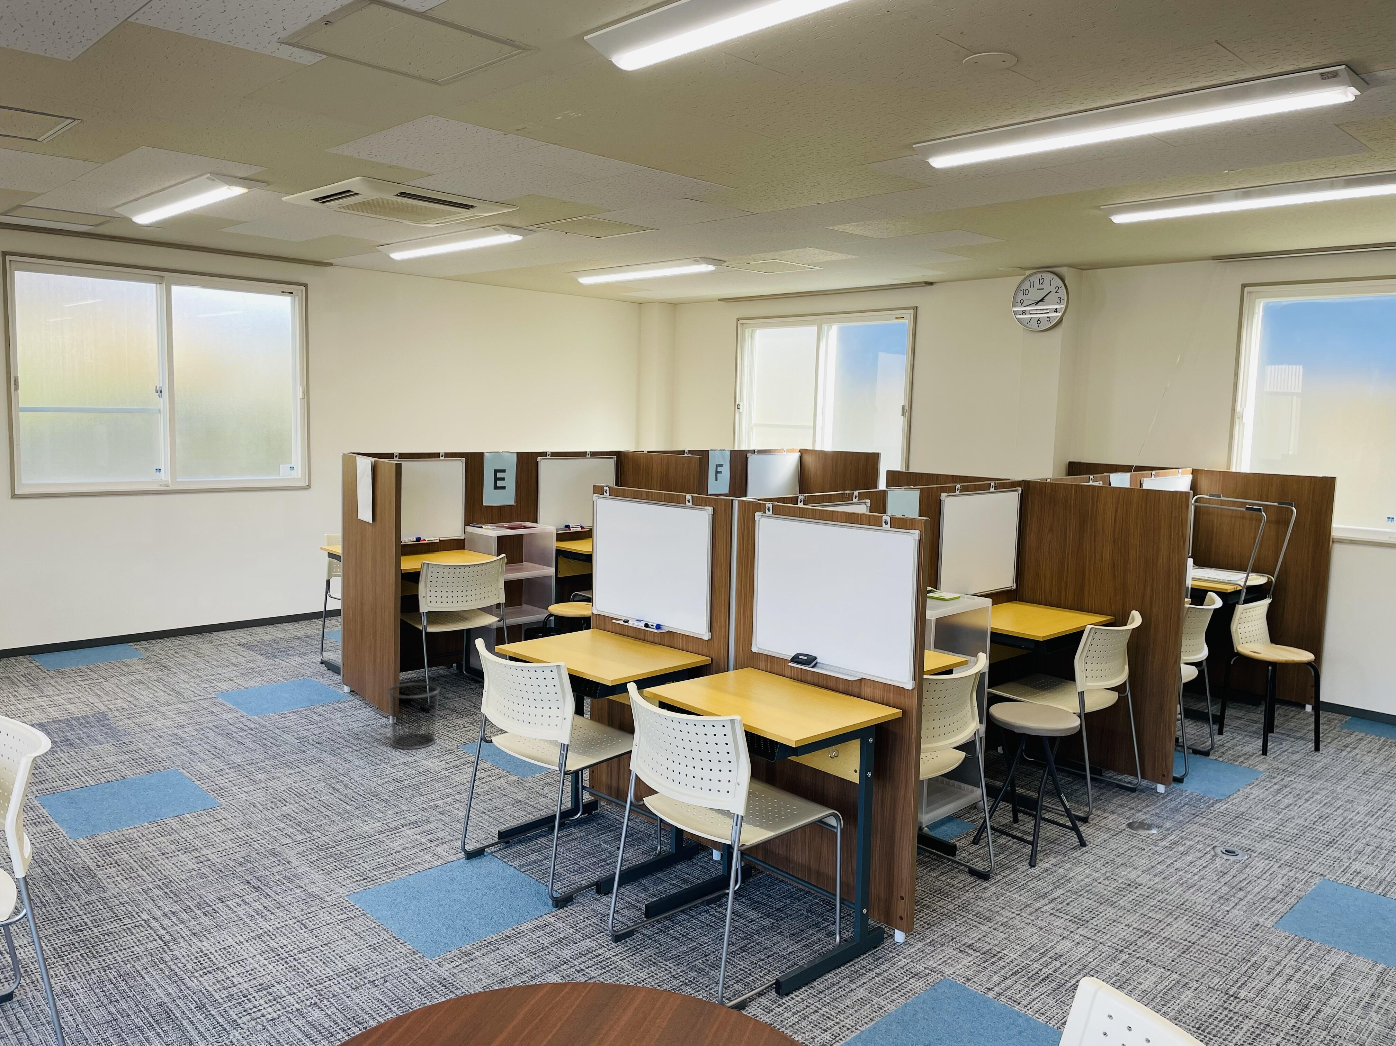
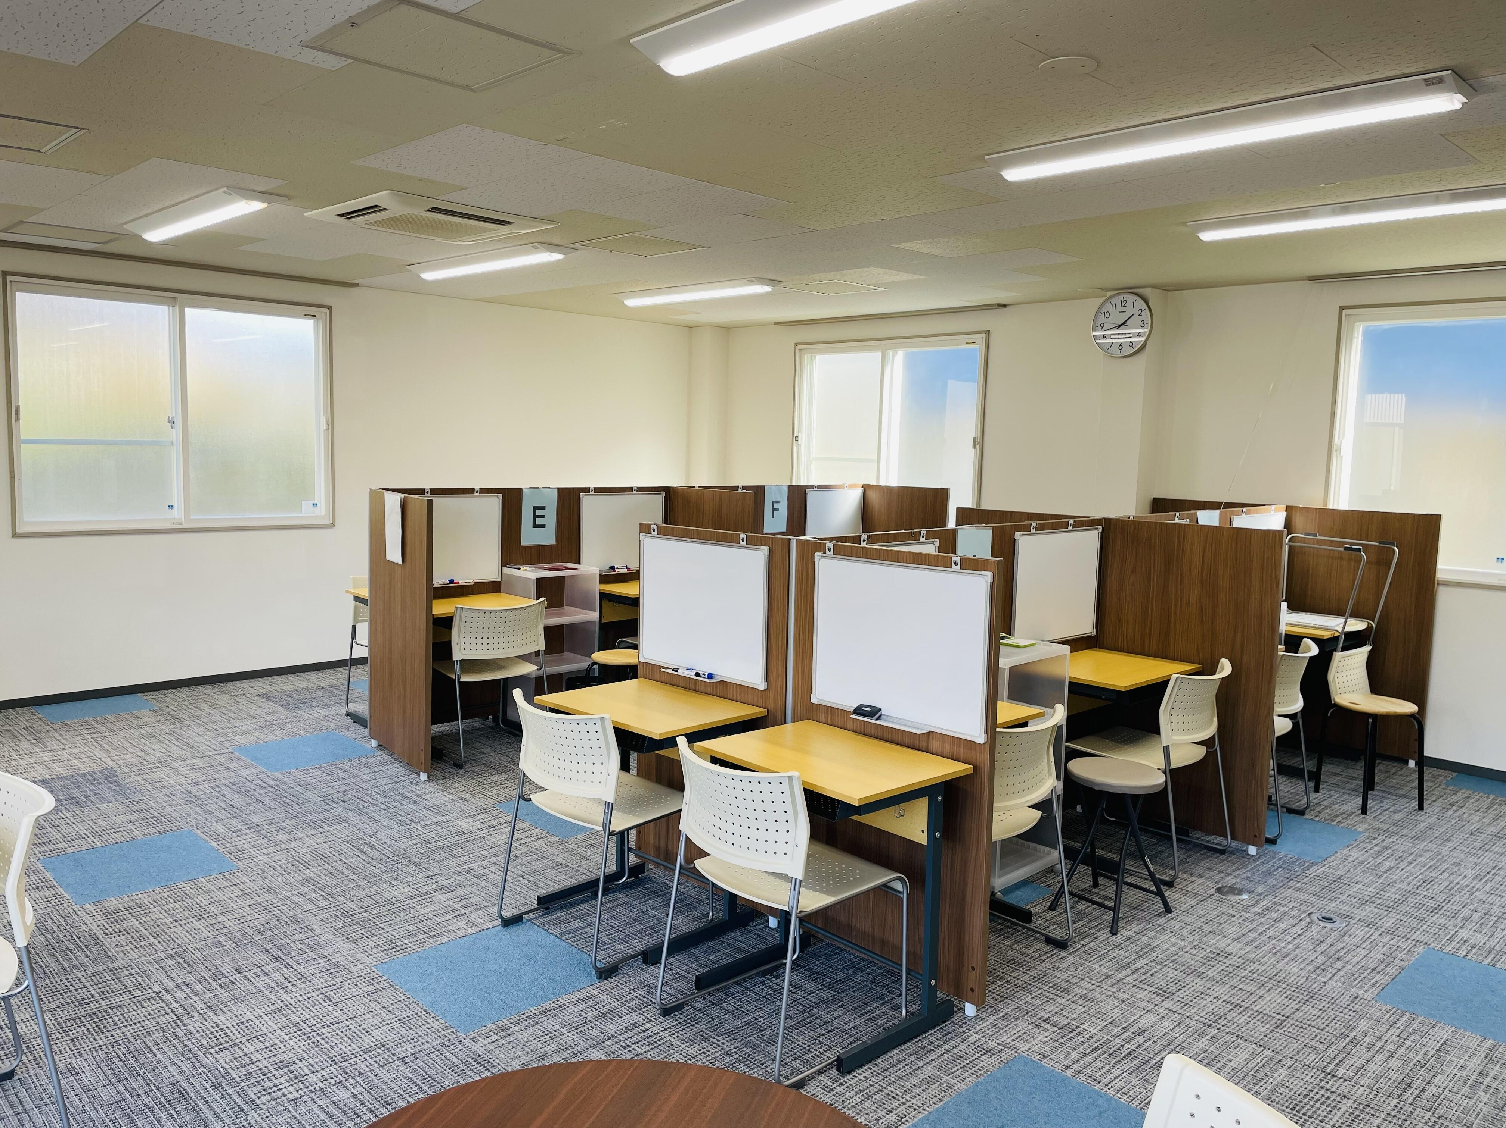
- waste bin (413, 715)
